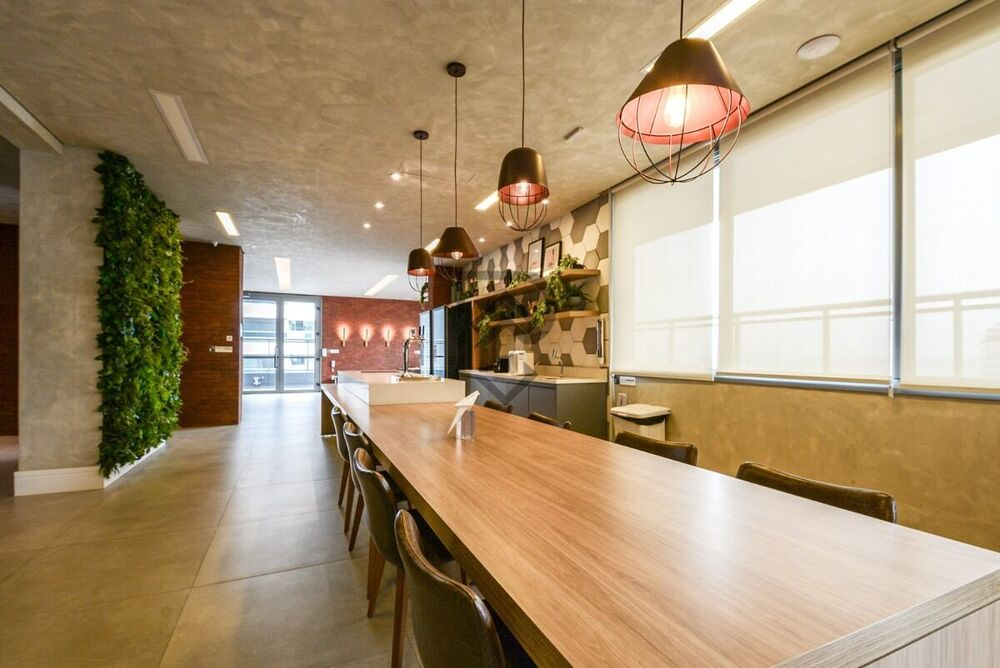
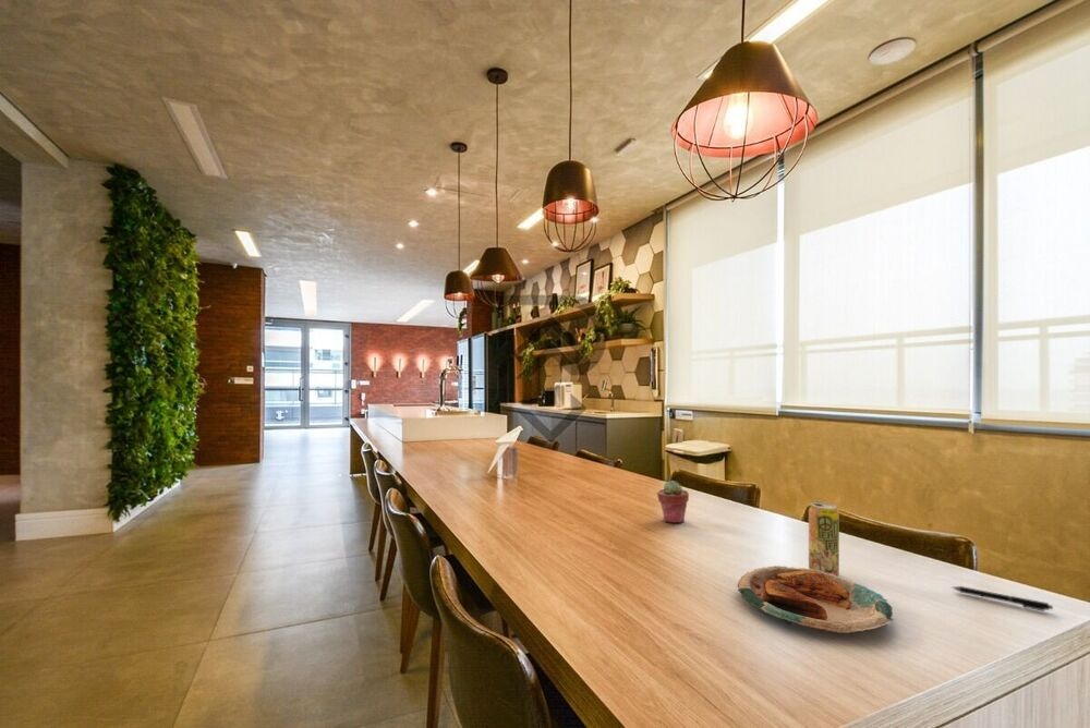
+ pen (998, 596)
+ plate (810, 596)
+ beverage can (823, 537)
+ potted succulent (673, 499)
